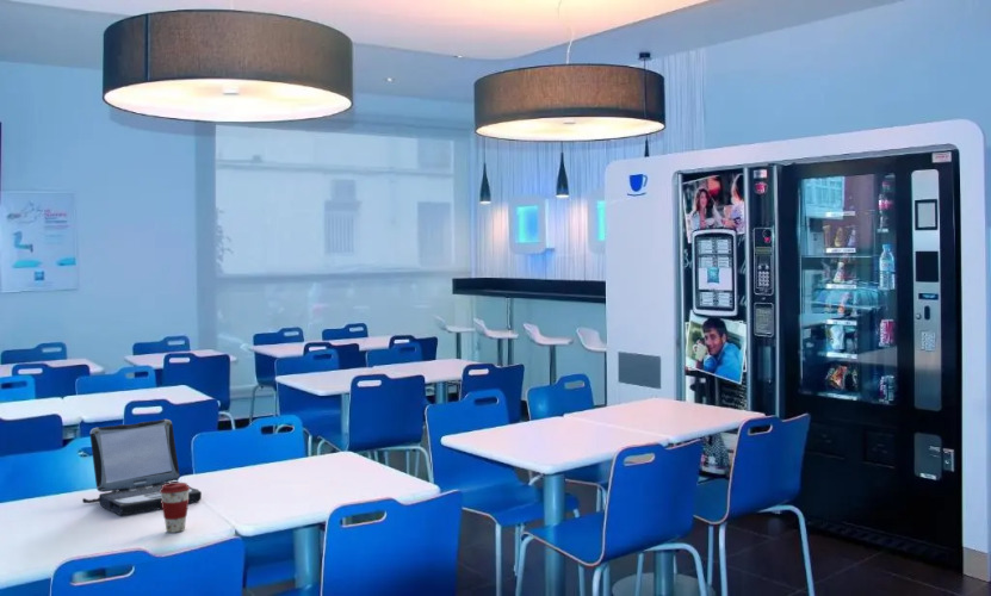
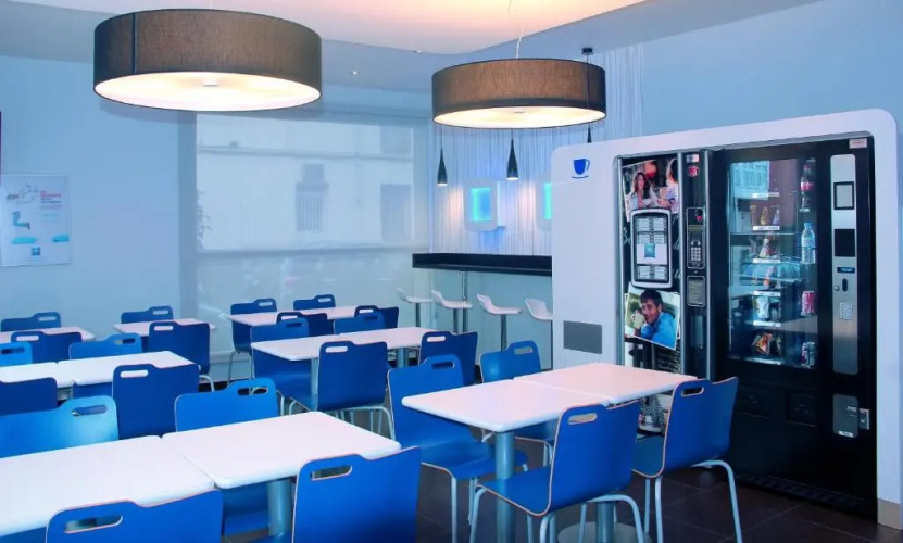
- coffee cup (174, 507)
- laptop (143, 464)
